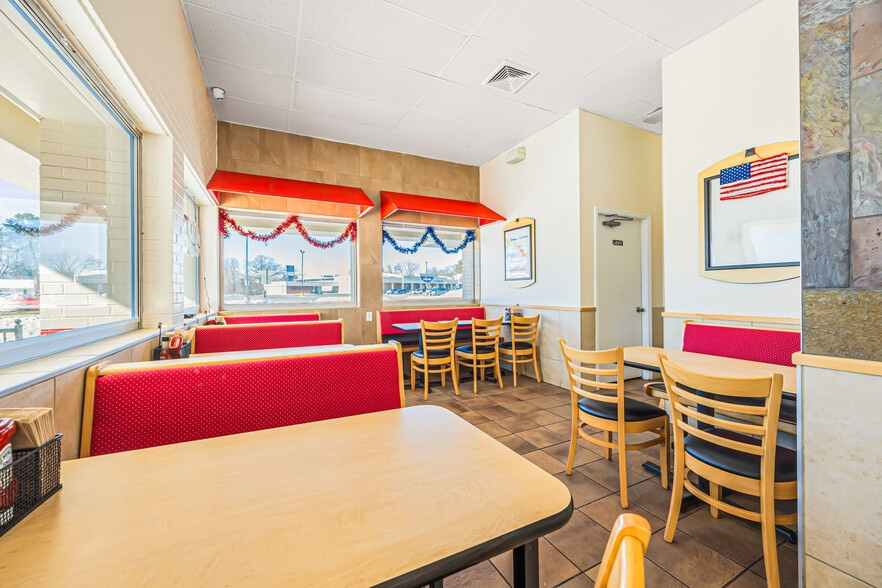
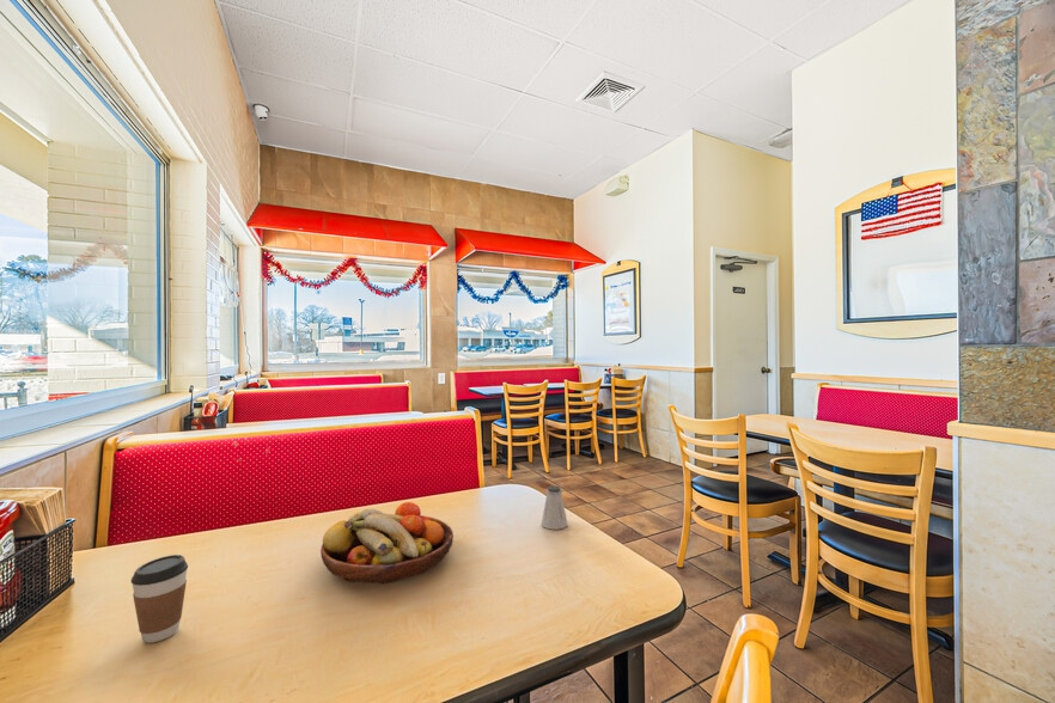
+ saltshaker (554, 506)
+ fruit bowl (390, 532)
+ coffee cup (160, 598)
